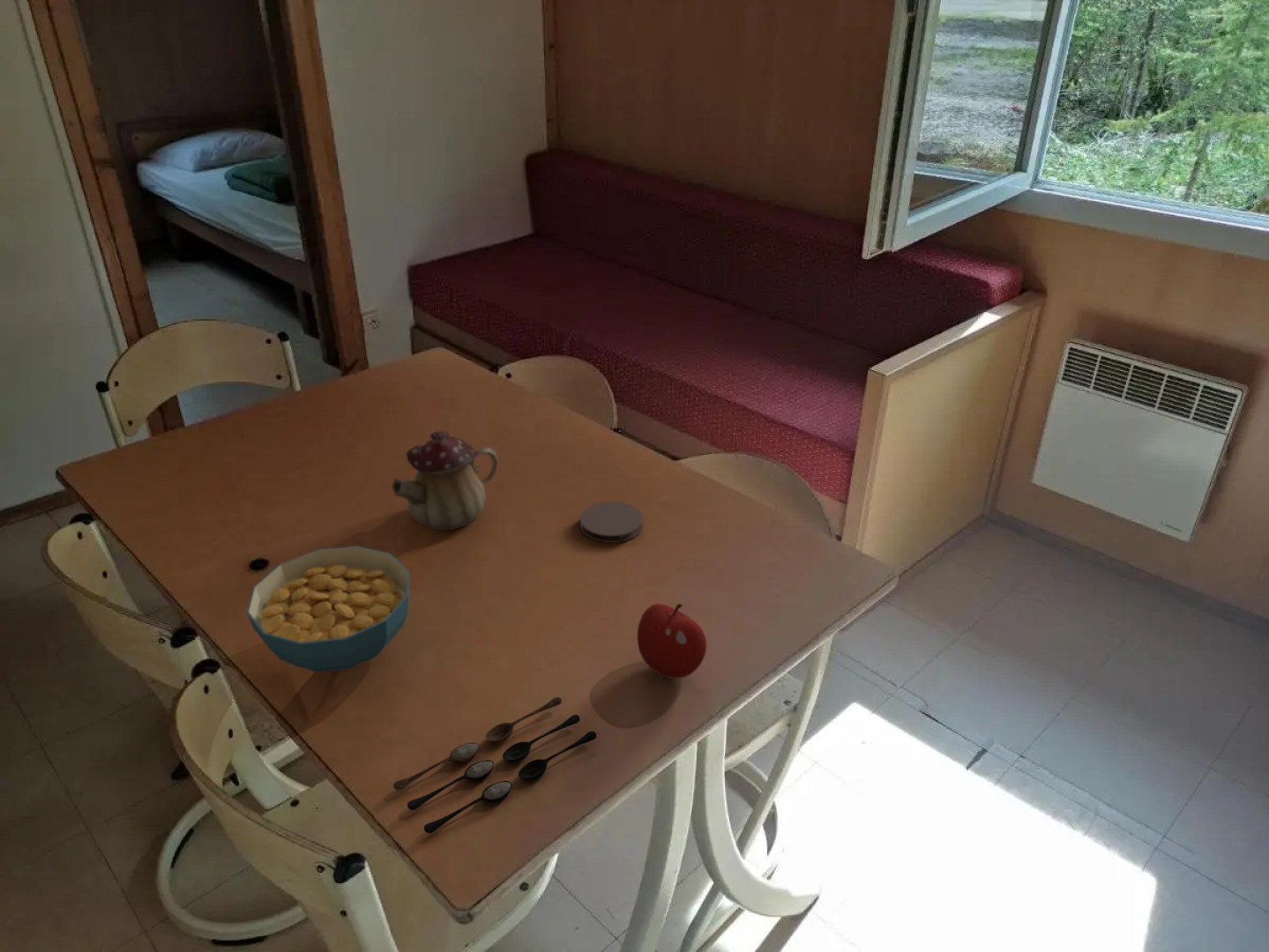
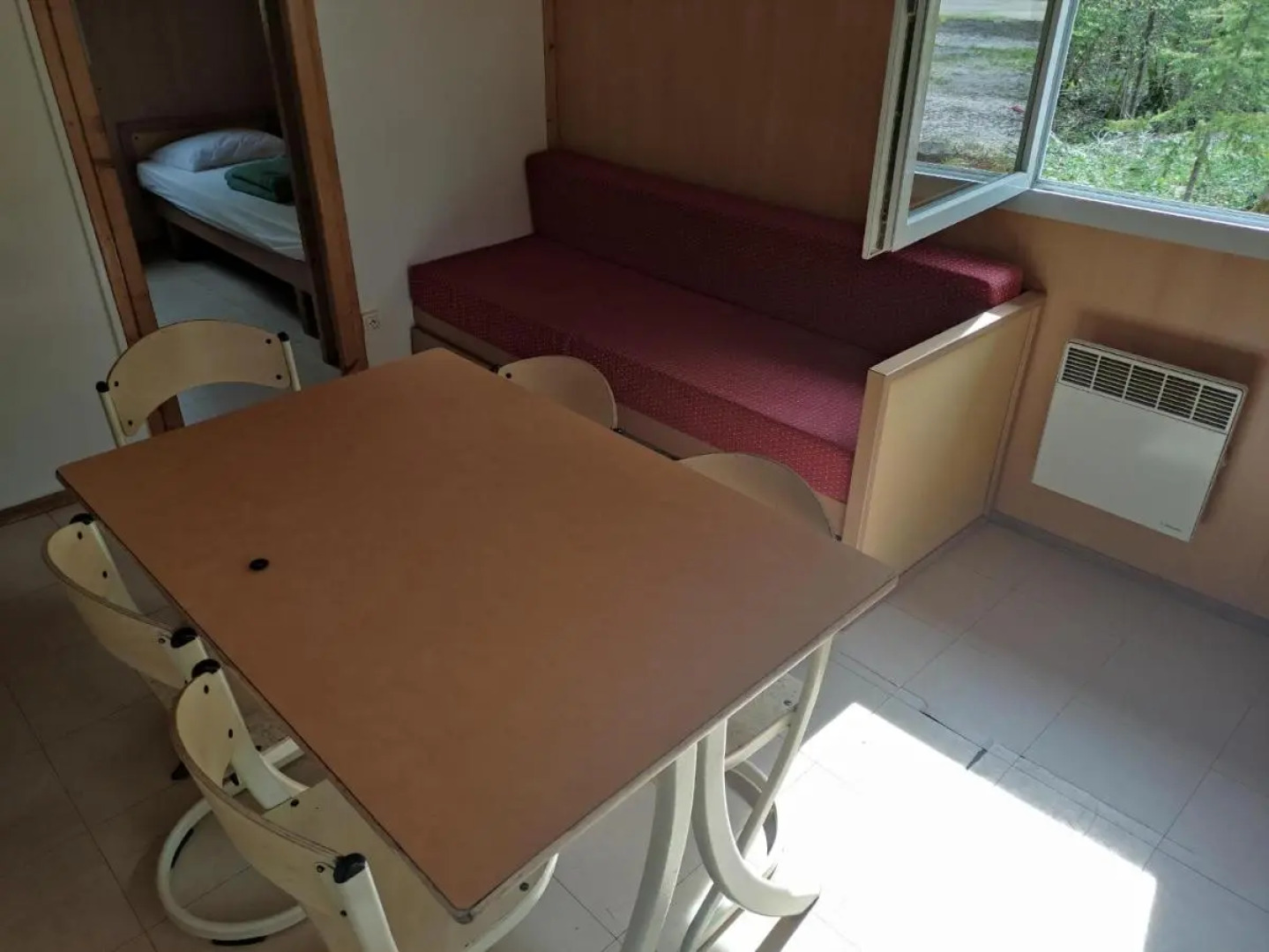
- fruit (670, 637)
- teapot (448, 471)
- spoon (493, 762)
- coaster (611, 521)
- cereal bowl (336, 621)
